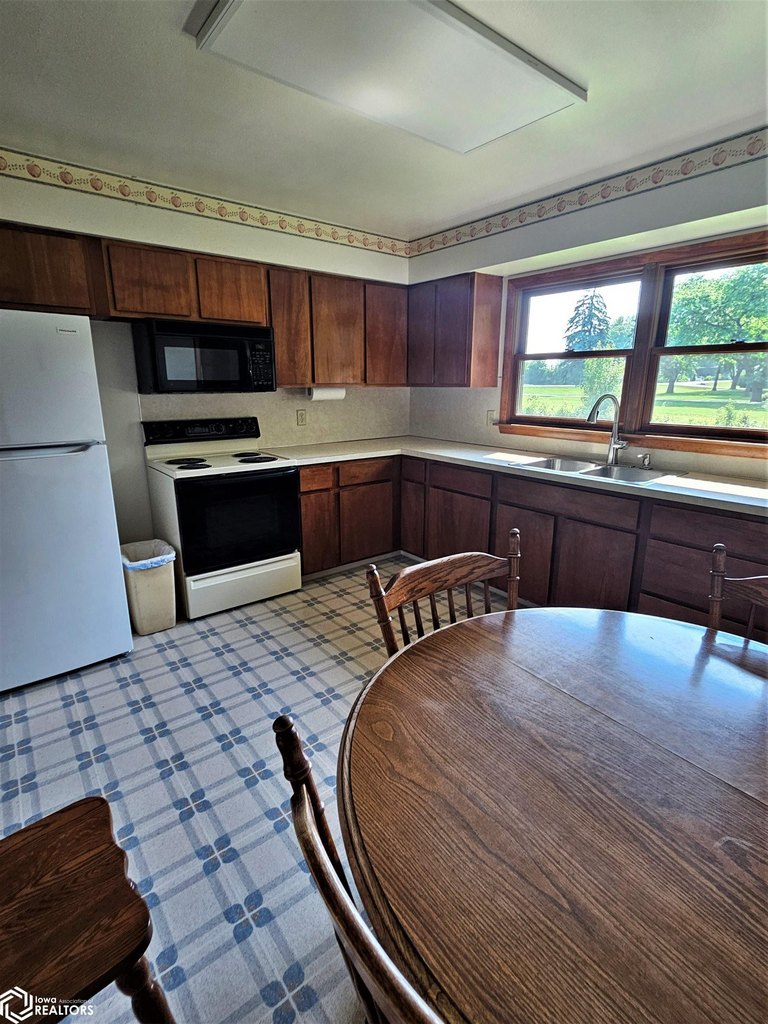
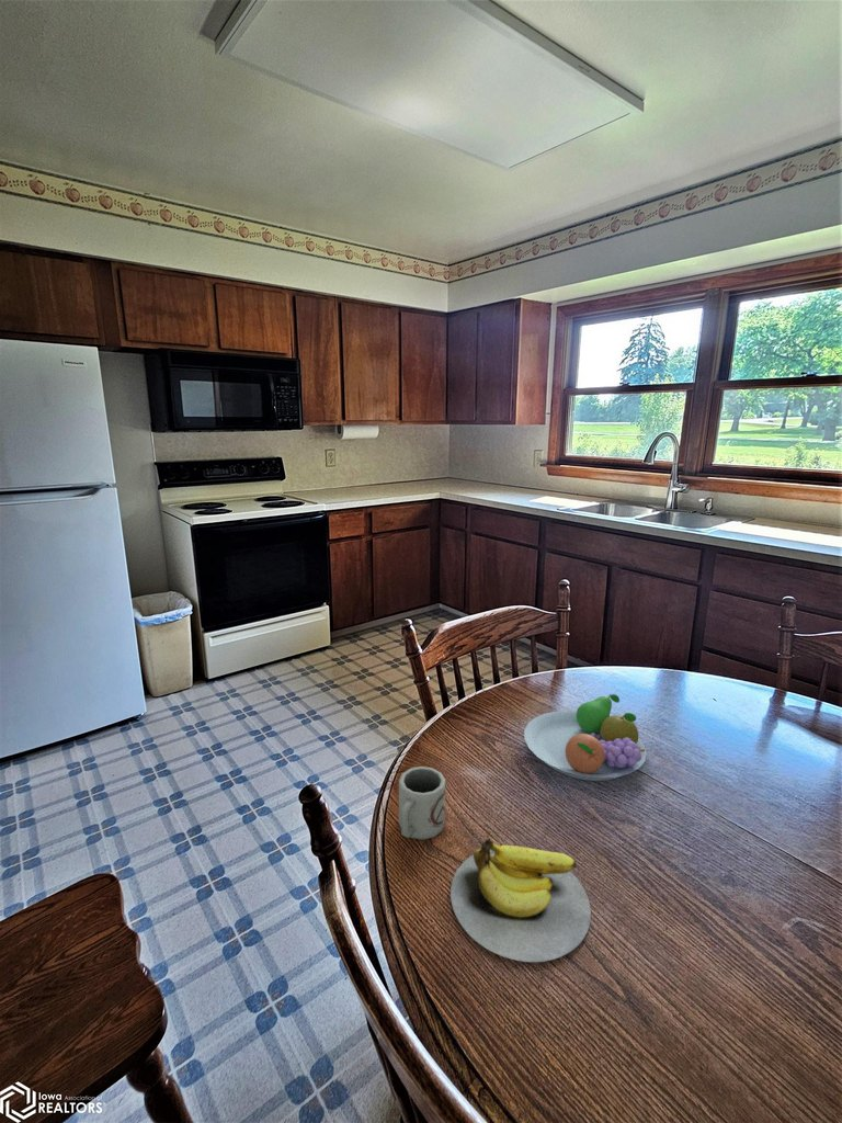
+ banana (521, 867)
+ fruit bowl (588, 729)
+ cup (418, 806)
